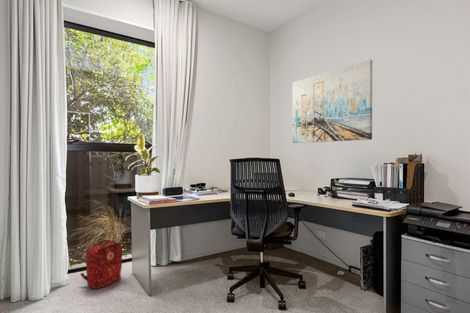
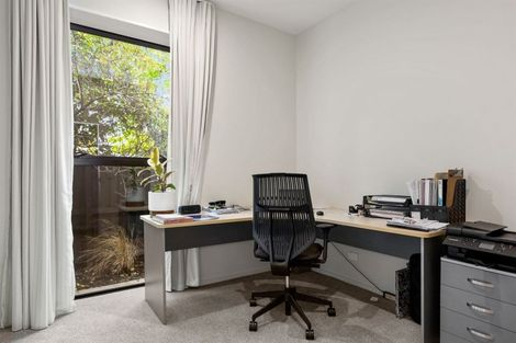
- backpack (102, 260)
- wall art (327, 107)
